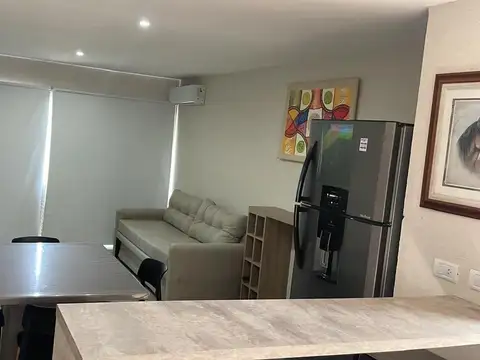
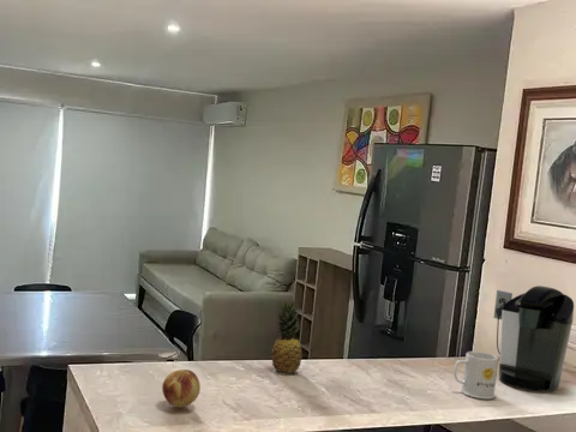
+ coffee maker (520, 330)
+ fruit (288, 334)
+ mug (475, 374)
+ fruit (181, 388)
